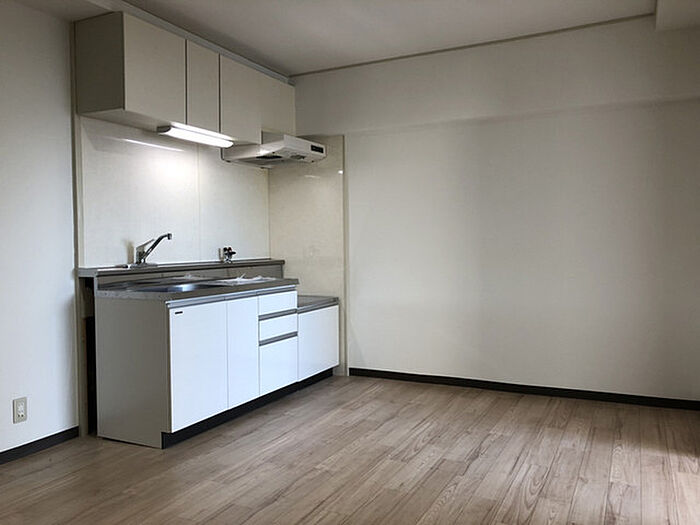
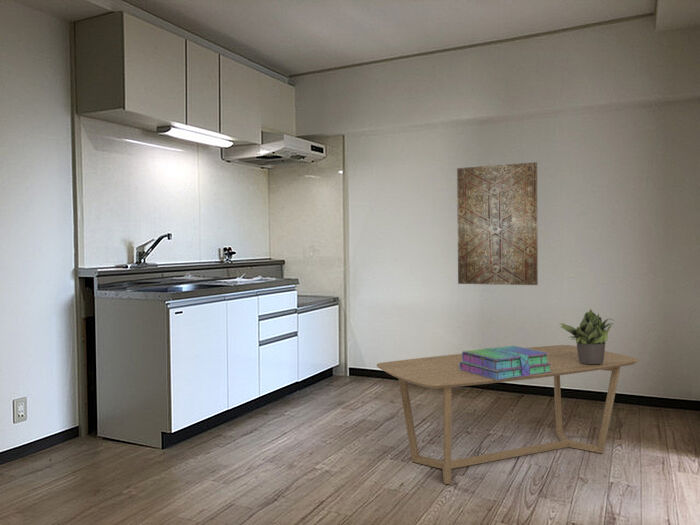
+ wall art (496, 225)
+ stack of books (504, 360)
+ potted plant (584, 335)
+ coffee table (507, 381)
